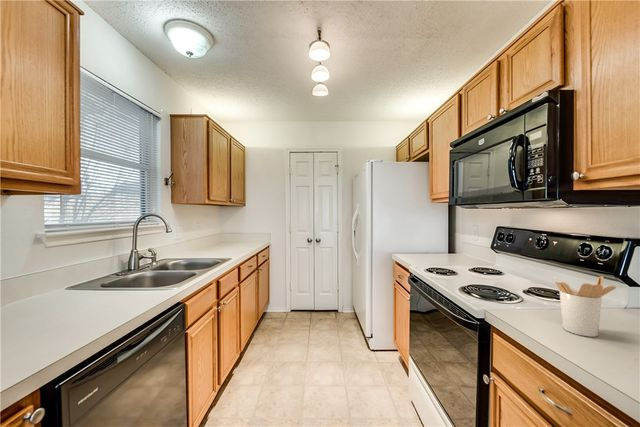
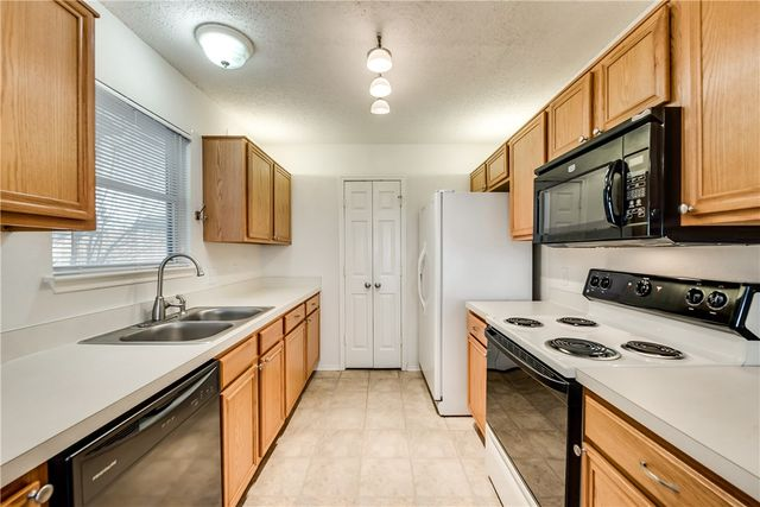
- utensil holder (585, 305)
